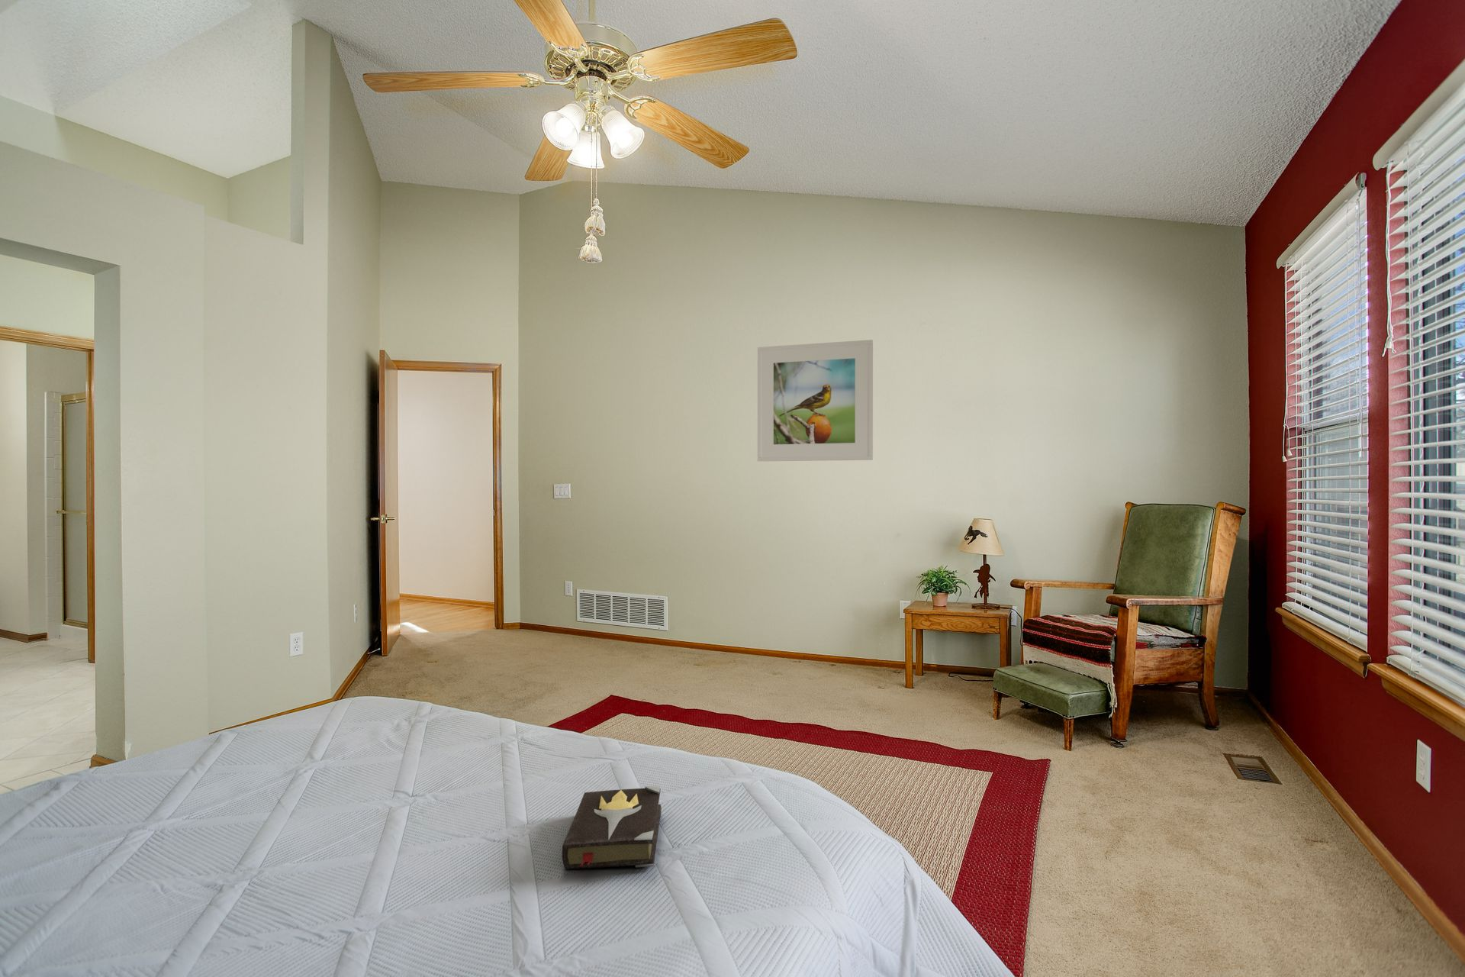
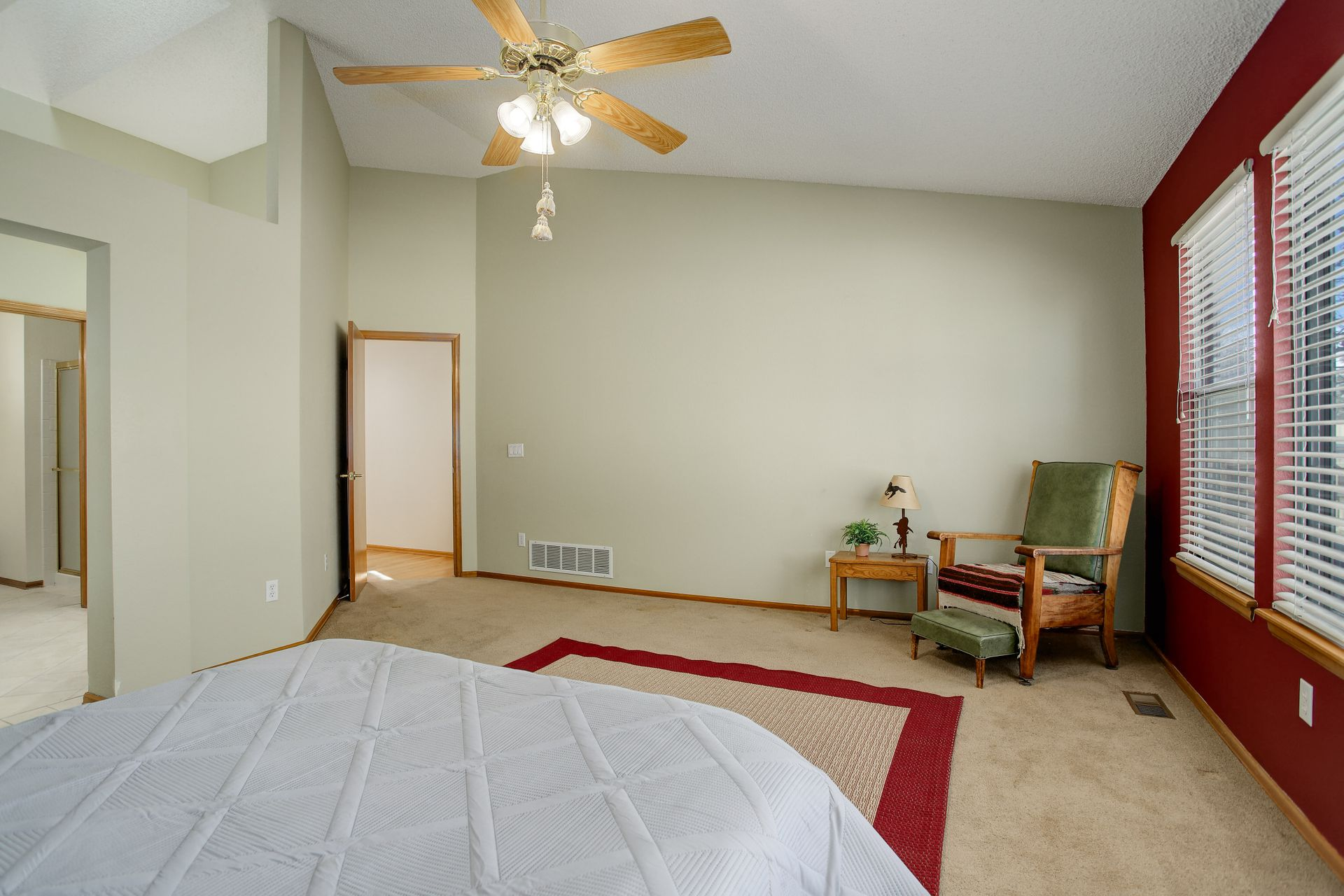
- hardback book (616, 823)
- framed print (813, 402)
